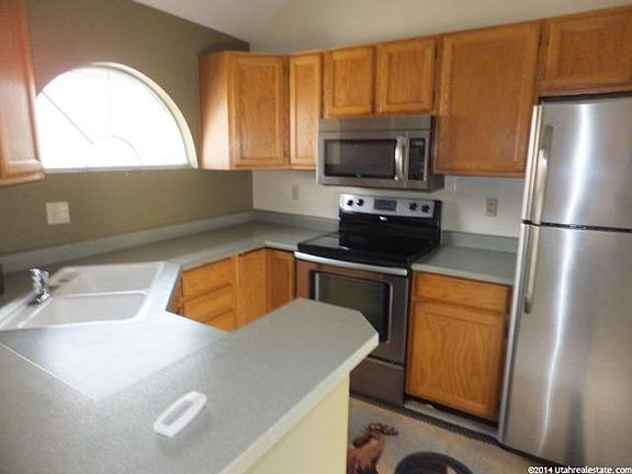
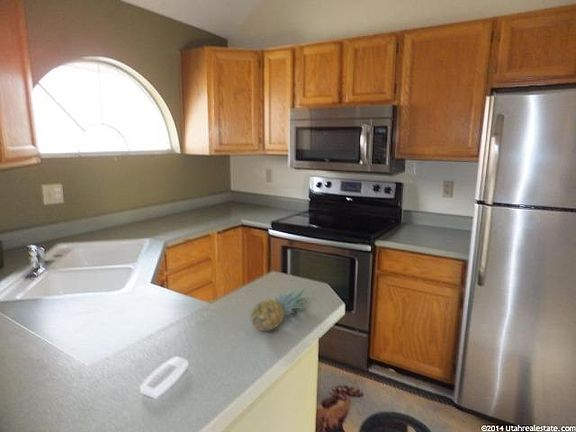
+ fruit (281, 305)
